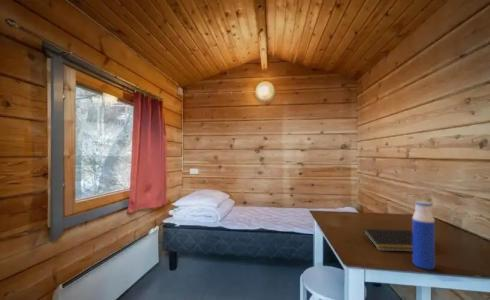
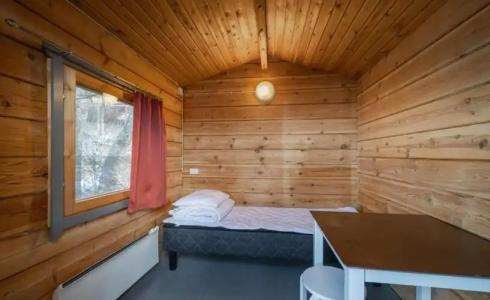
- water bottle (423, 233)
- notepad (395, 239)
